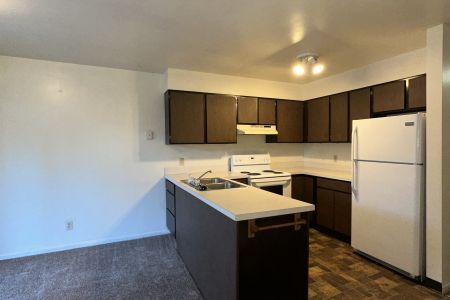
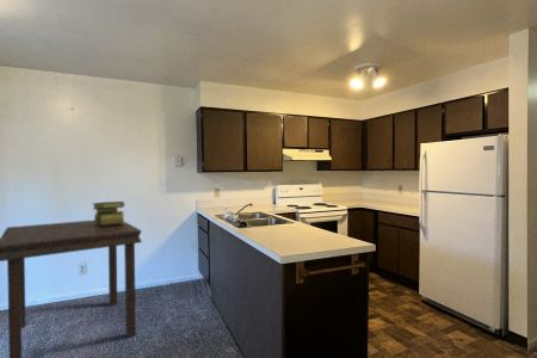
+ dining table (67, 252)
+ stack of books (107, 212)
